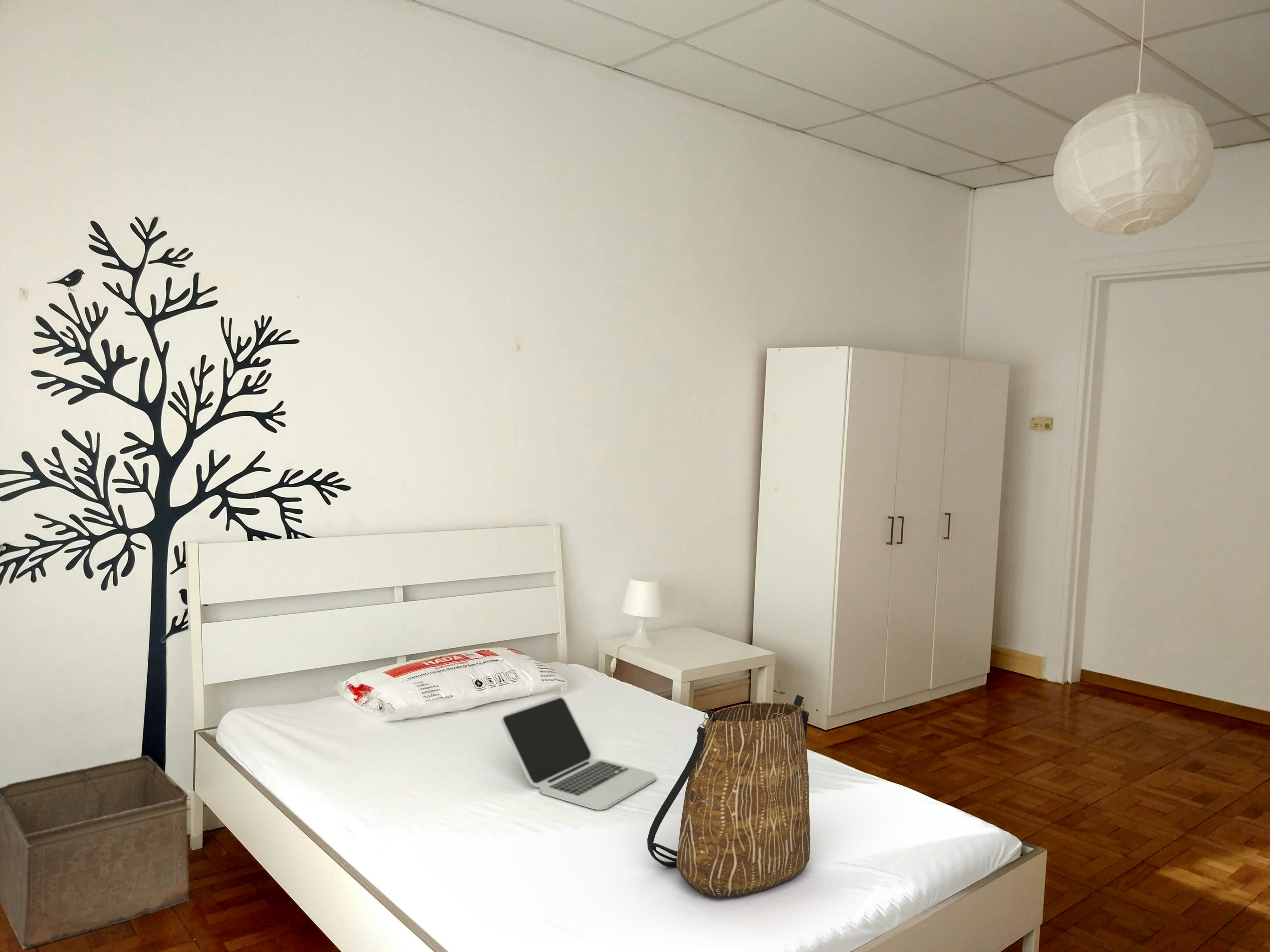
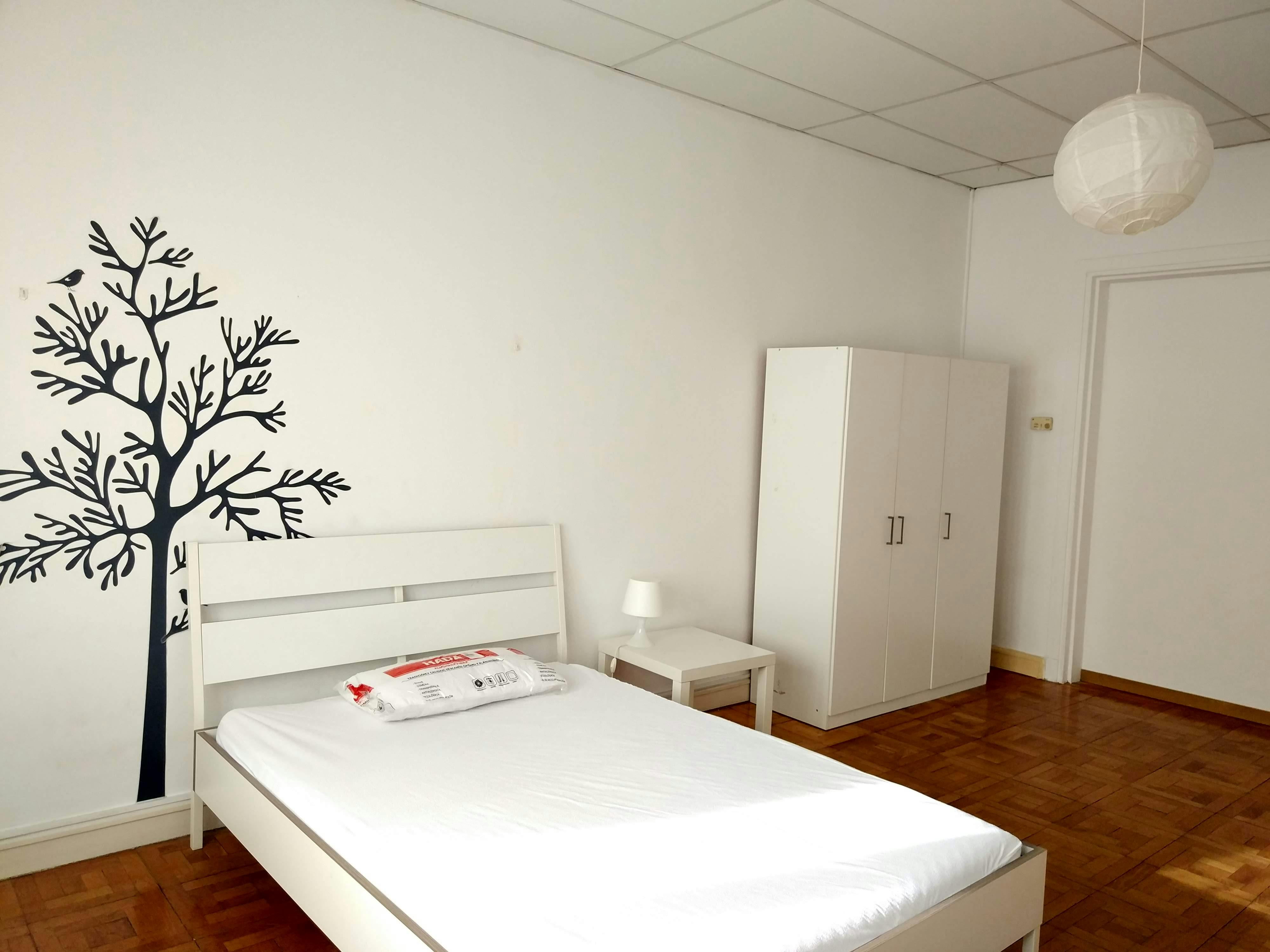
- tote bag (743, 788)
- storage bin (93, 843)
- laptop (580, 748)
